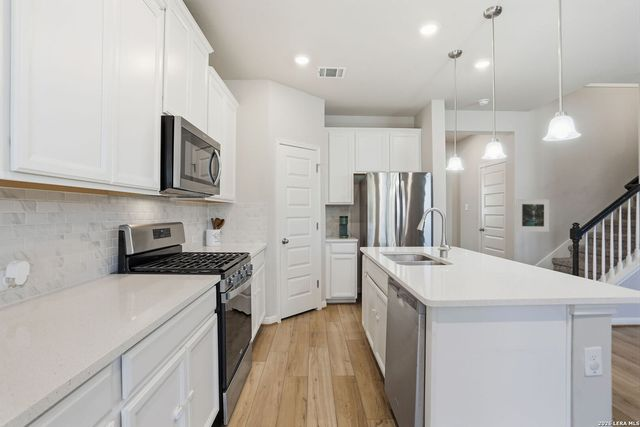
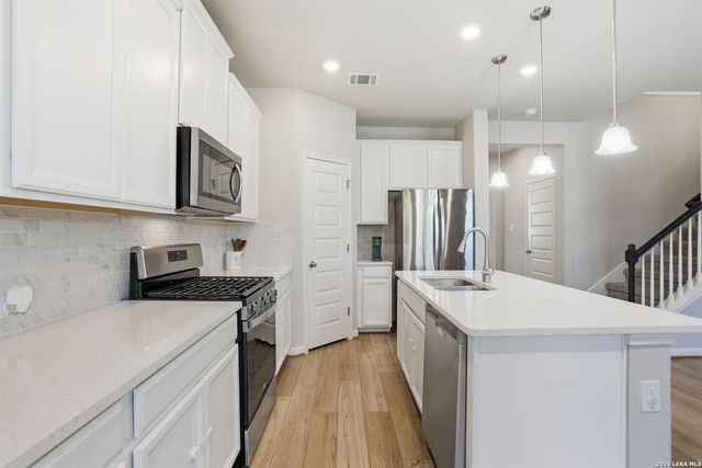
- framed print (532, 215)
